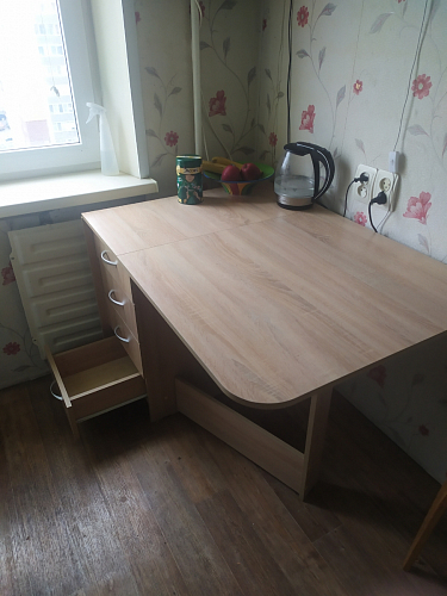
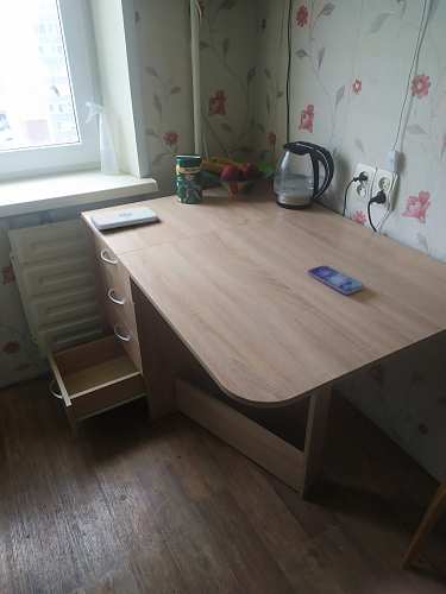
+ notepad (124, 217)
+ smartphone (334, 278)
